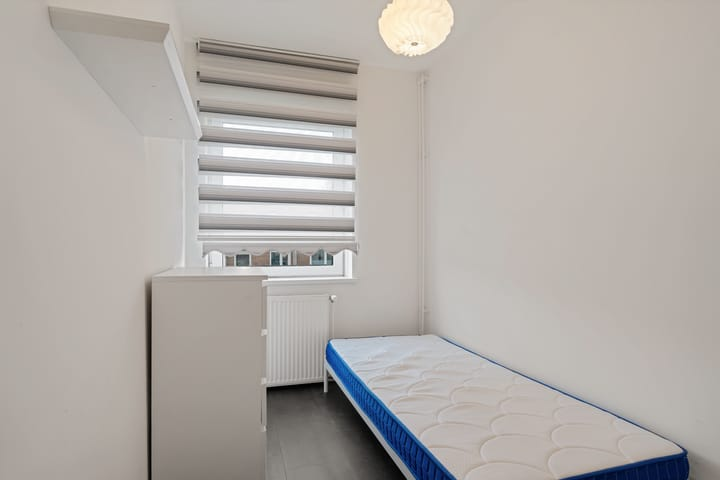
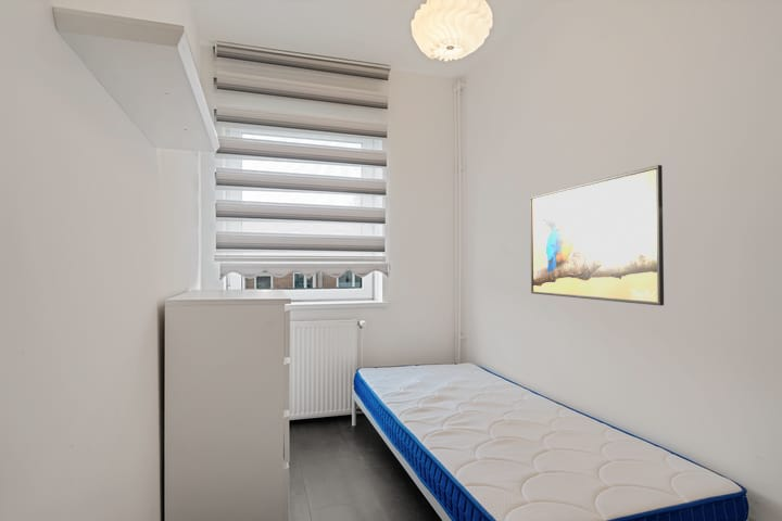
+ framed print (584, 241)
